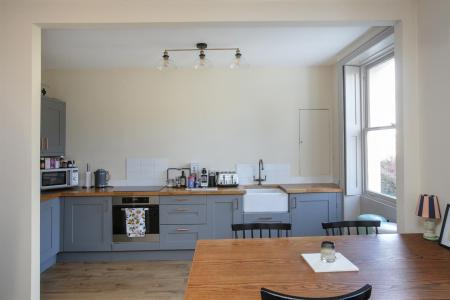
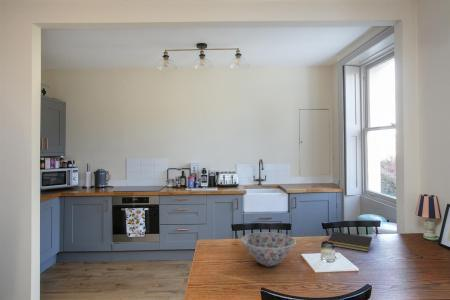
+ notepad (349, 240)
+ bowl (268, 251)
